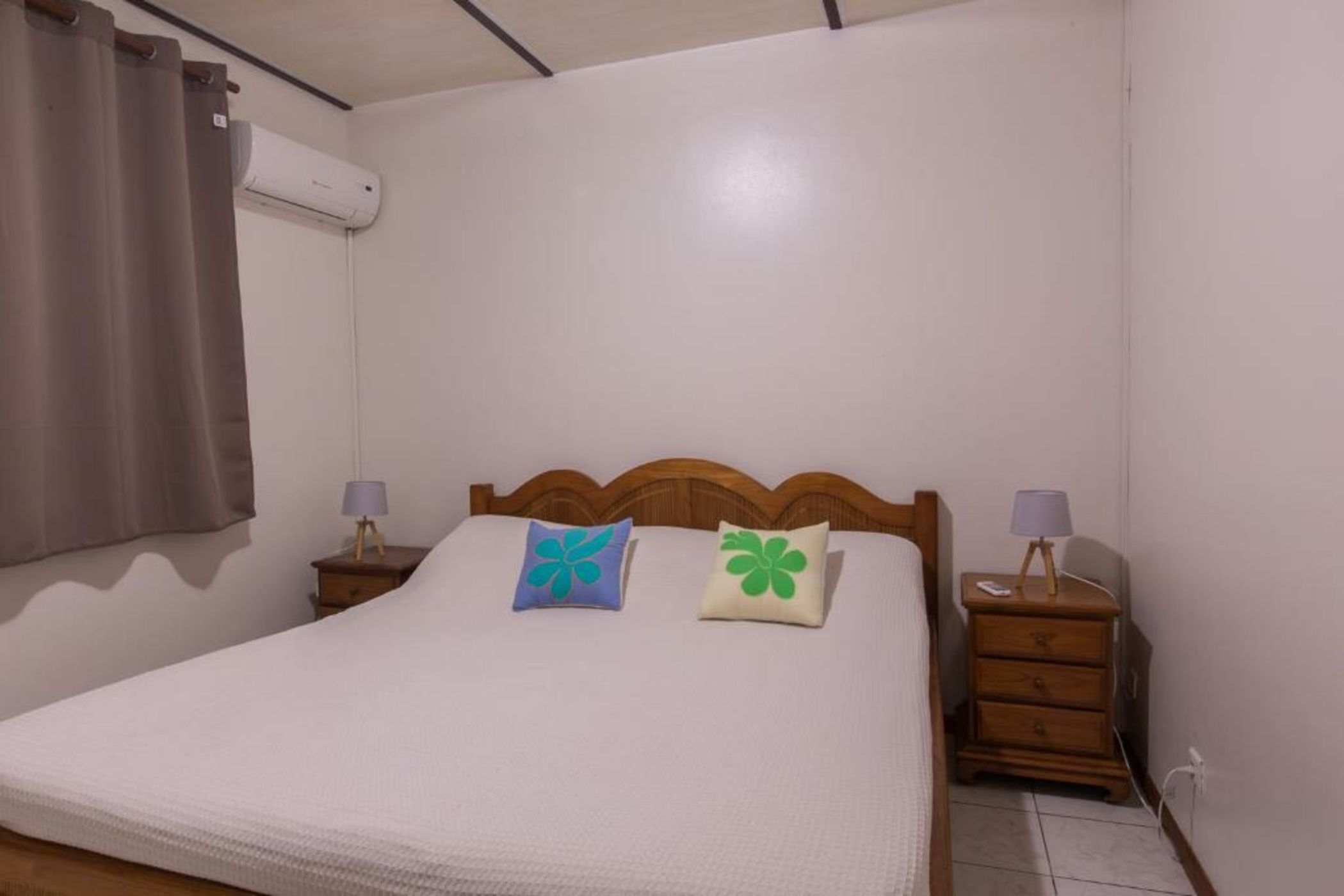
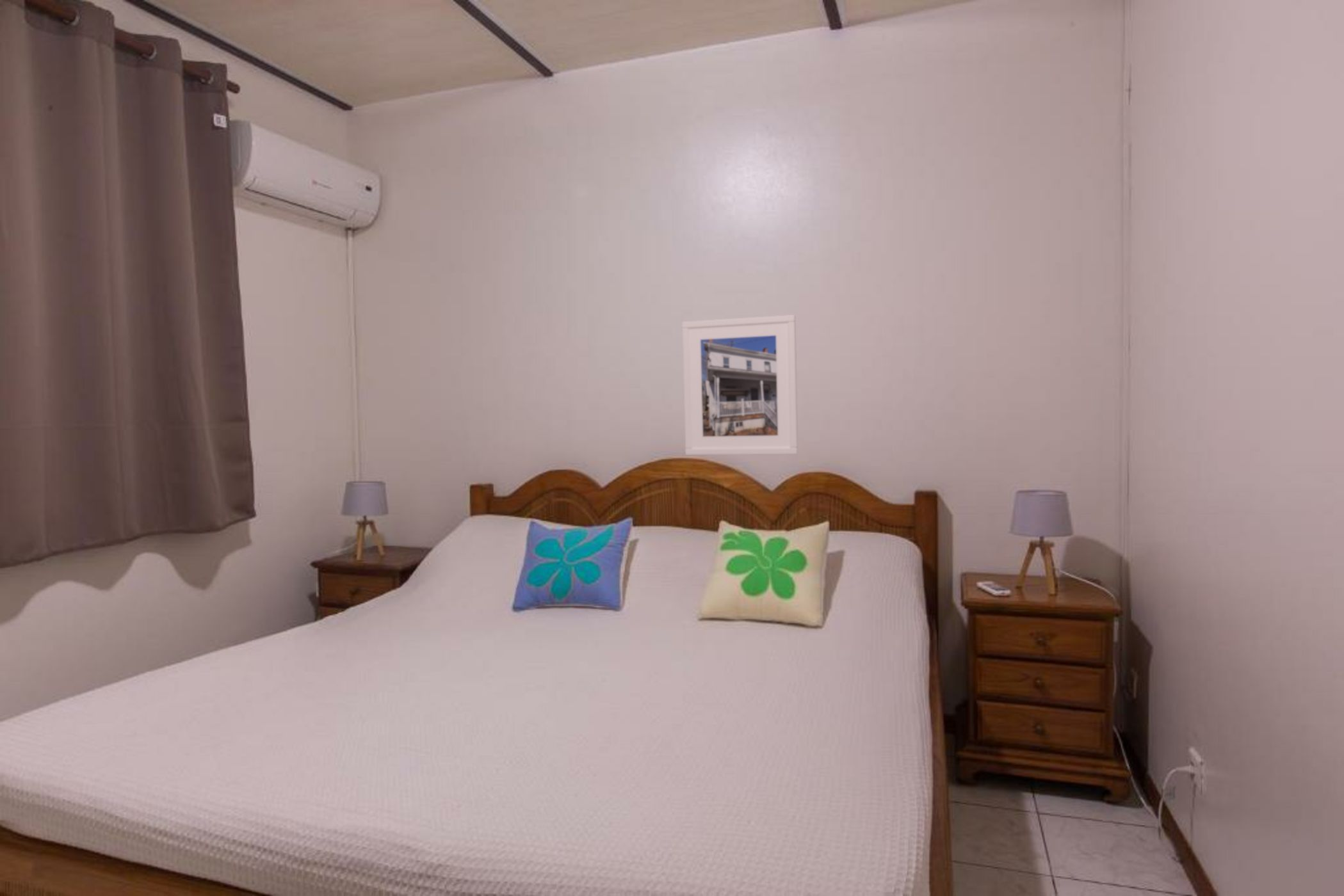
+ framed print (739, 387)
